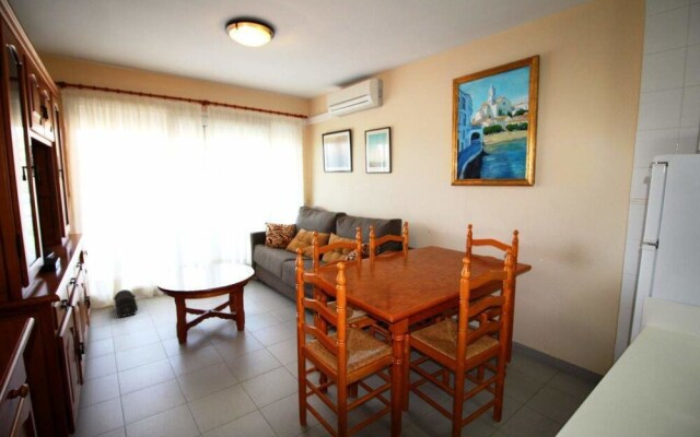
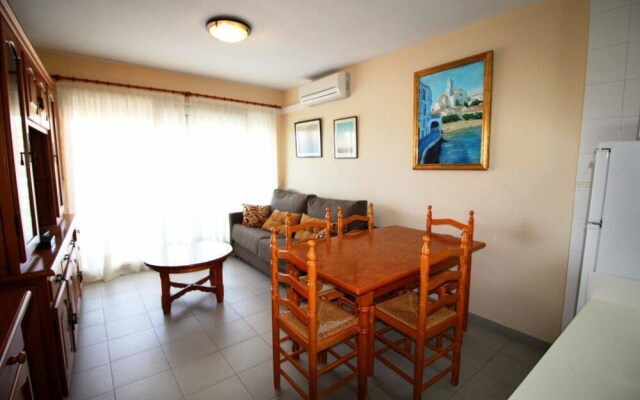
- treasure chest (126, 302)
